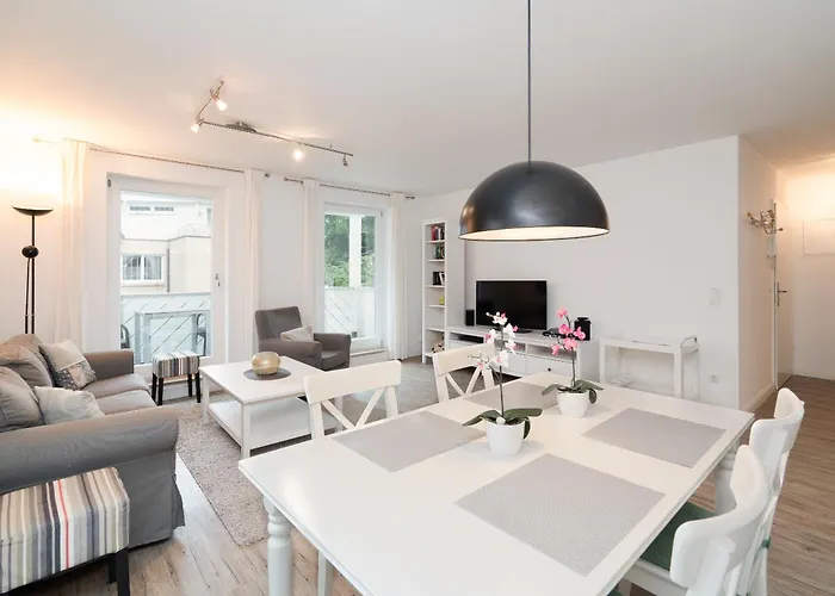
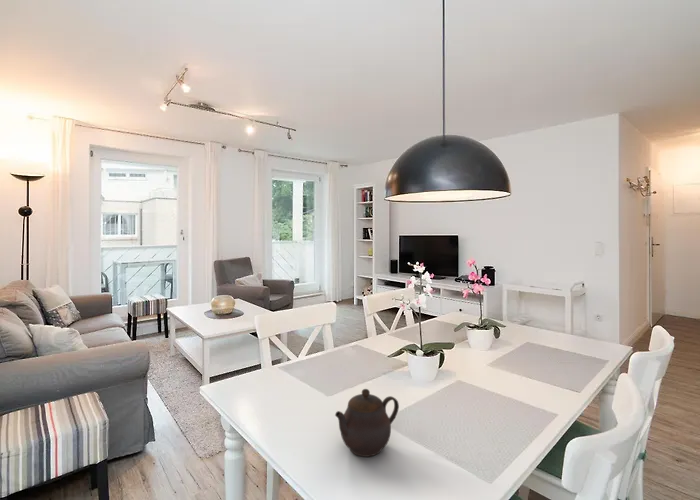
+ teapot (368, 417)
